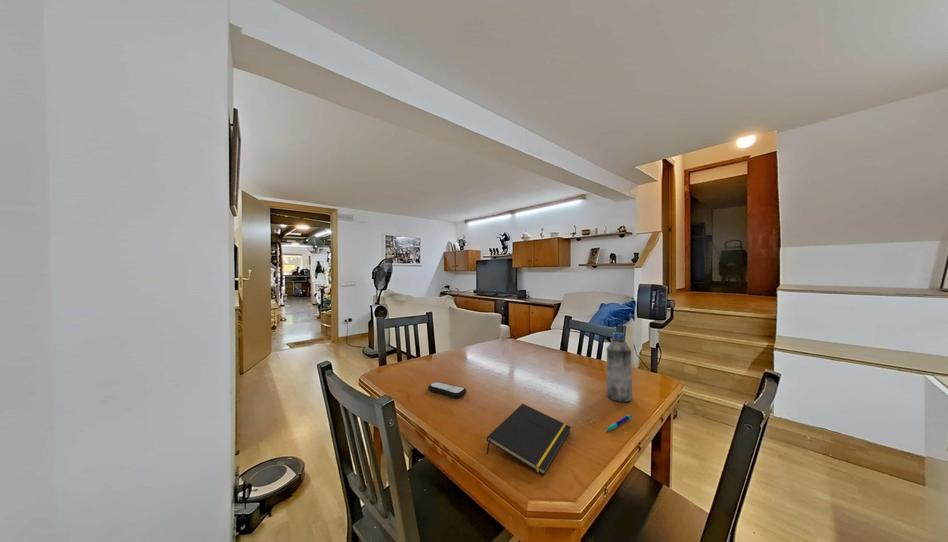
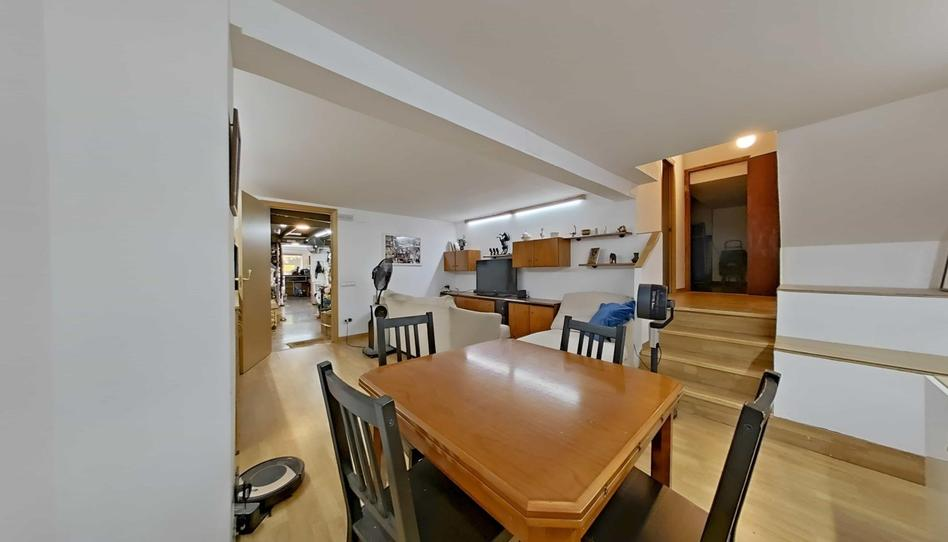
- pen (618, 422)
- water bottle (619, 365)
- remote control (446, 389)
- notepad (531, 433)
